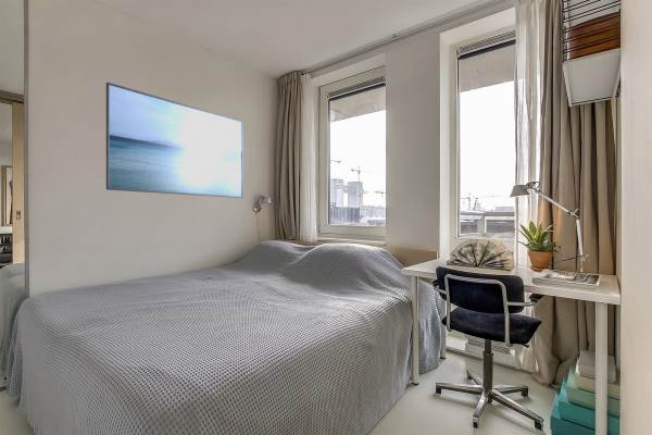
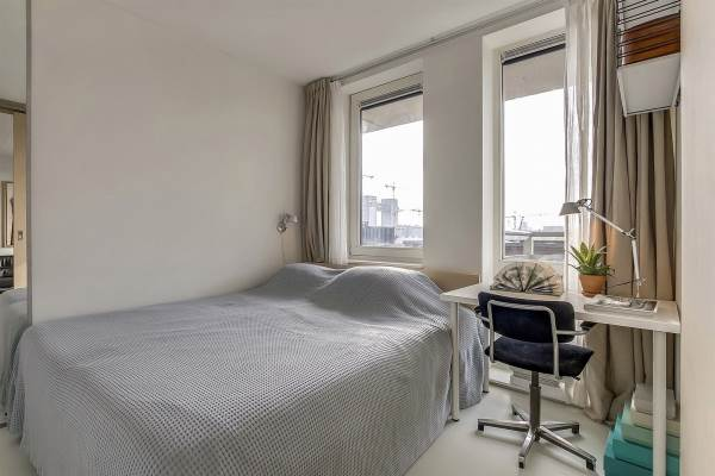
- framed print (186, 149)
